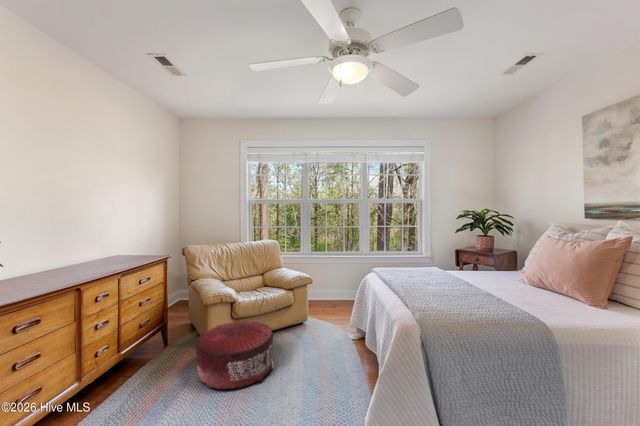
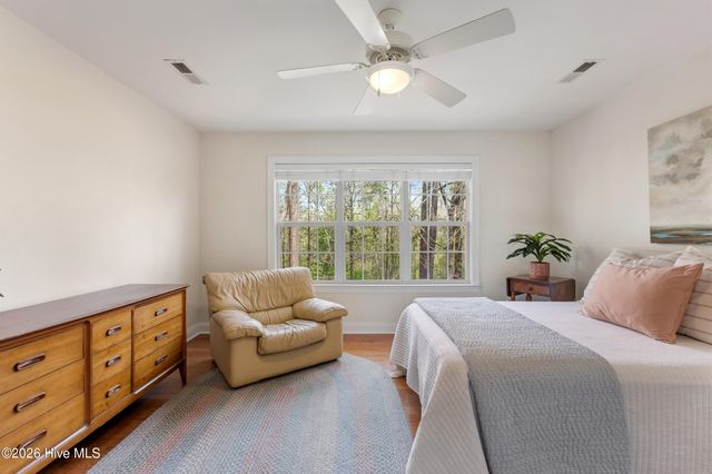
- pouf (237, 349)
